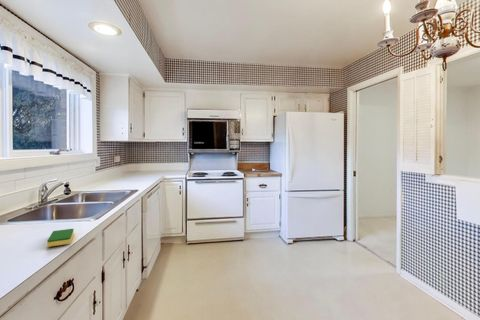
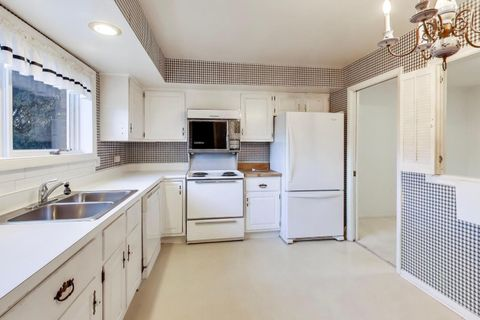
- dish sponge (61, 237)
